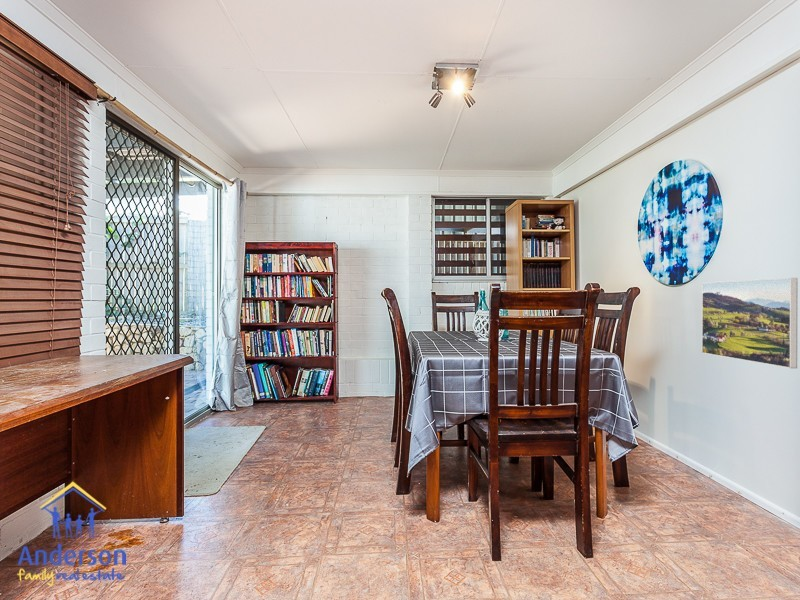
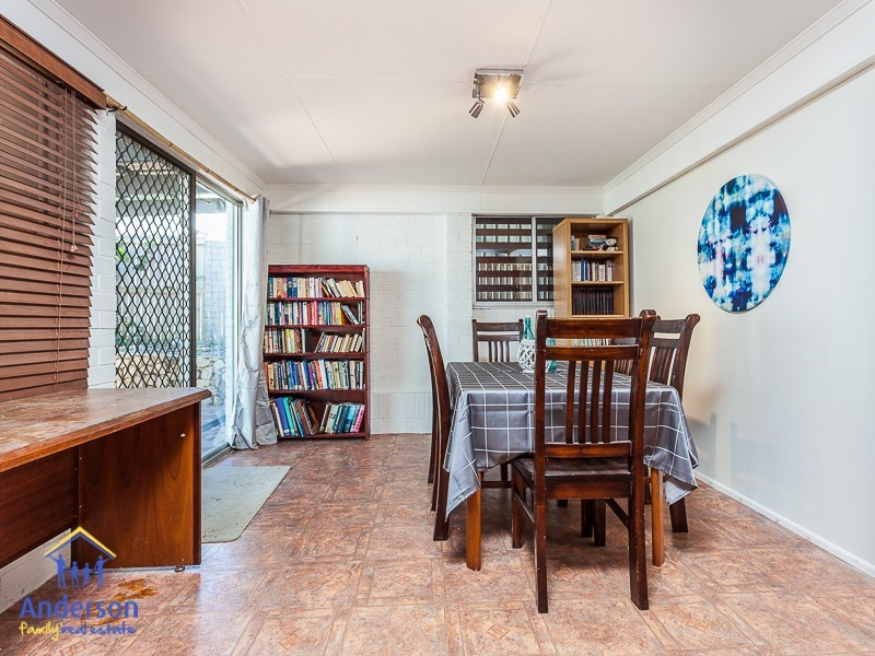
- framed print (743, 320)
